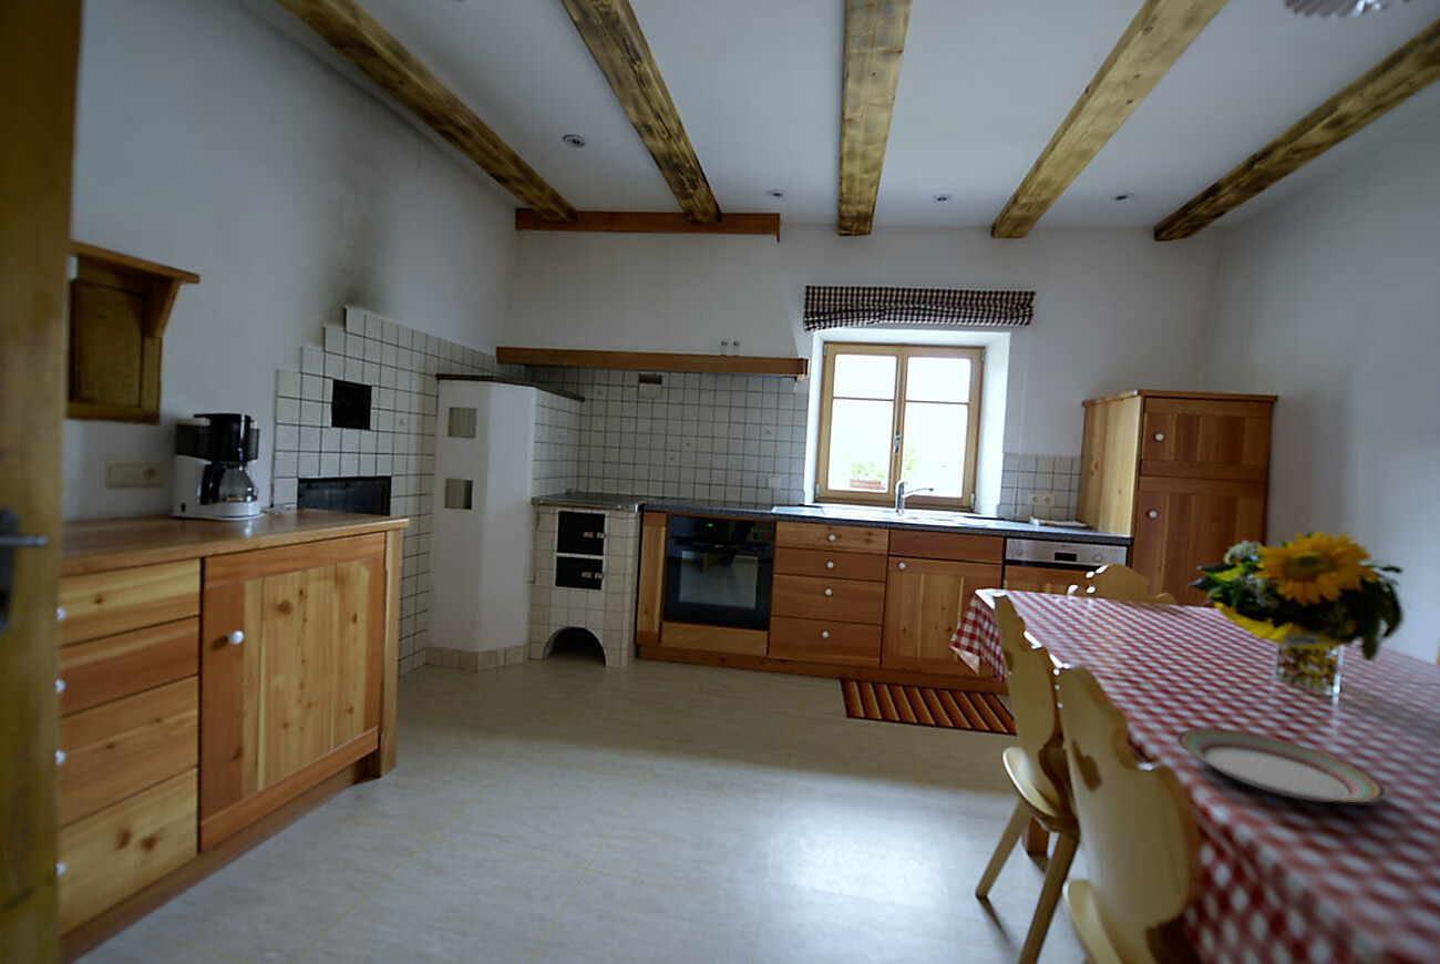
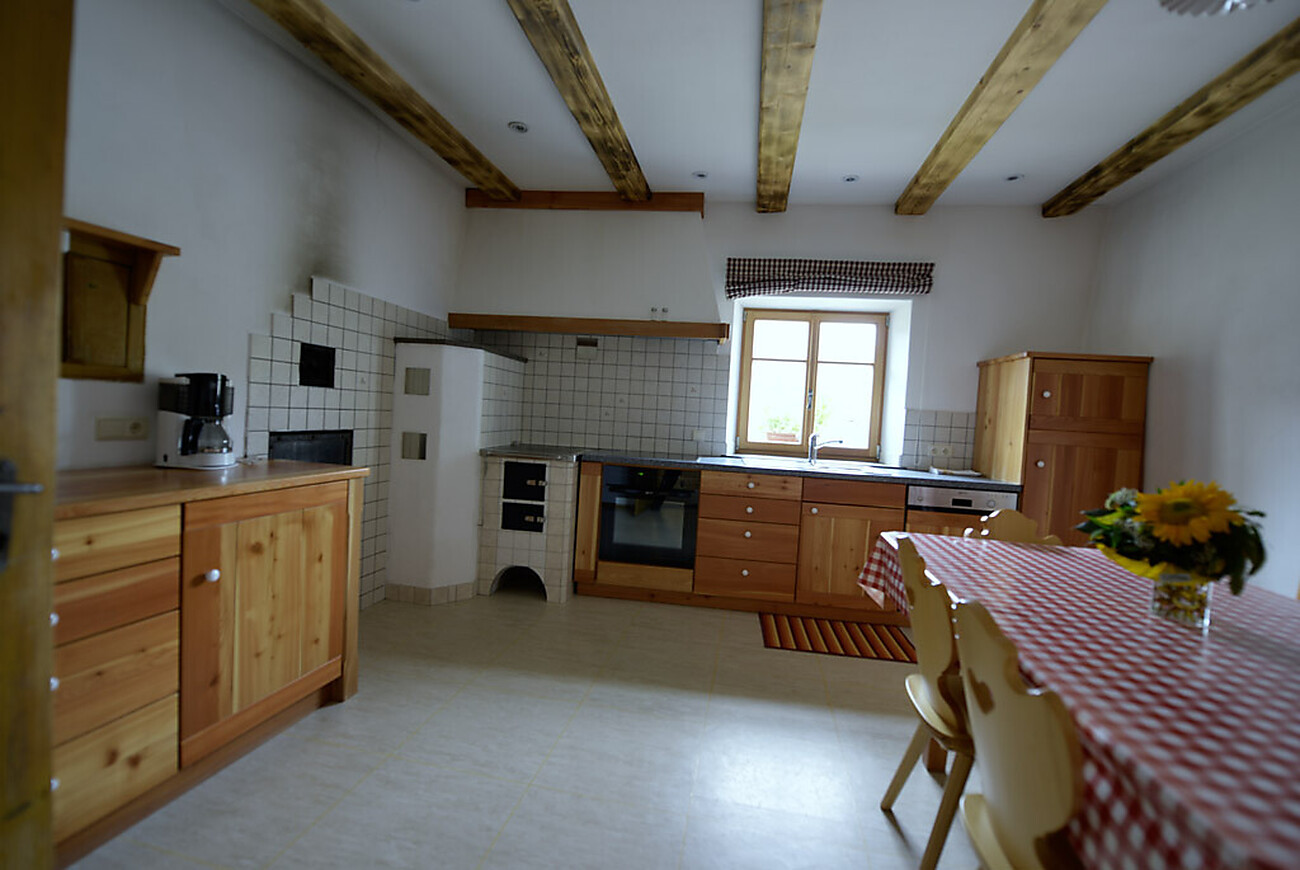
- plate (1272, 767)
